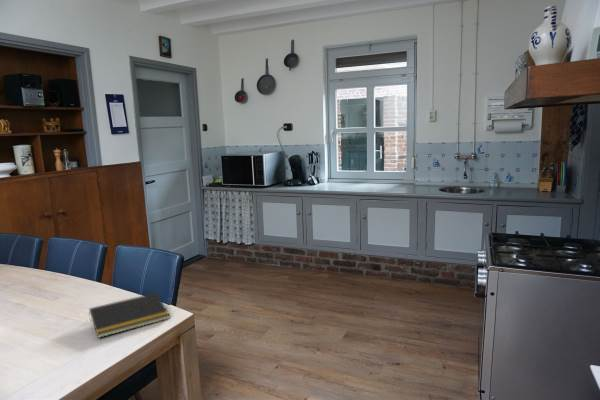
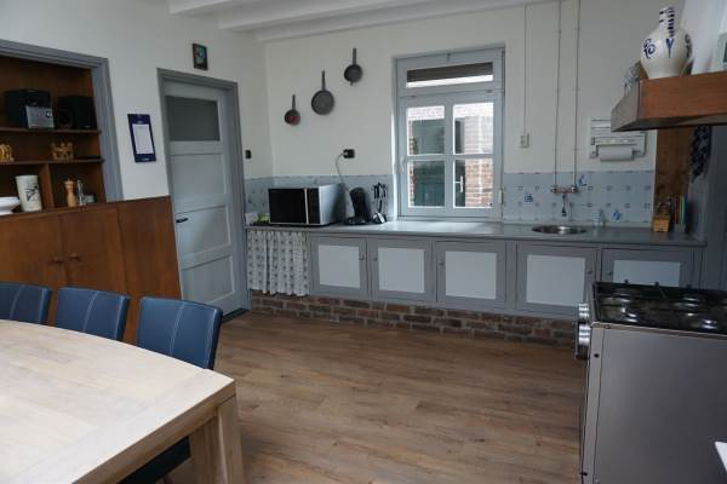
- notepad (129, 313)
